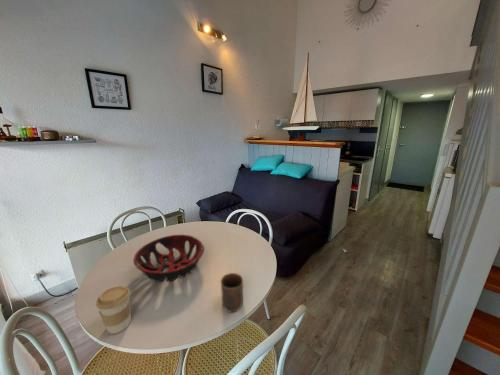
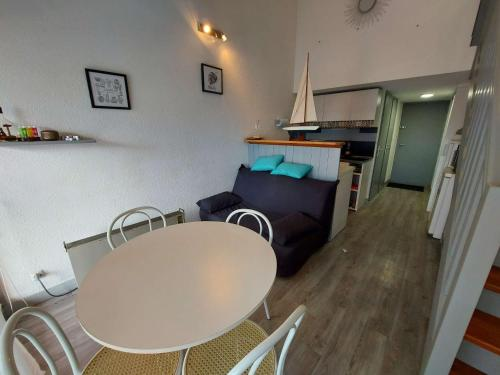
- cup (232, 292)
- decorative bowl (171, 259)
- coffee cup (116, 308)
